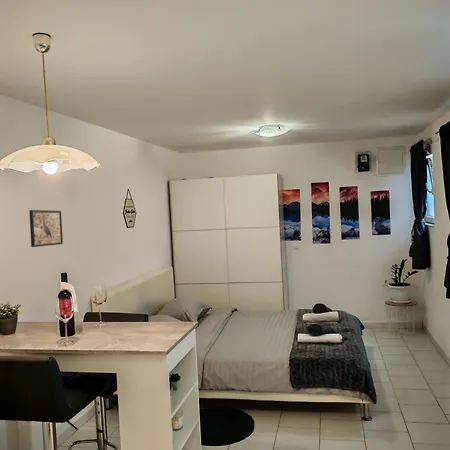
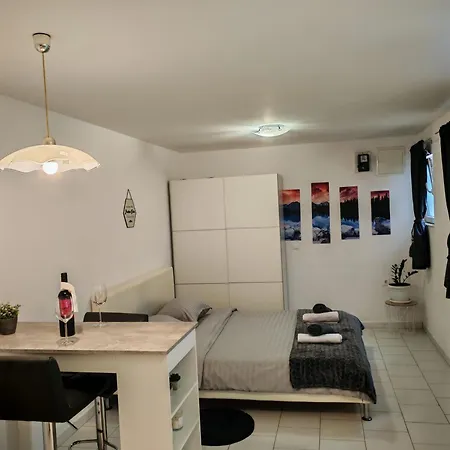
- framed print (46, 227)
